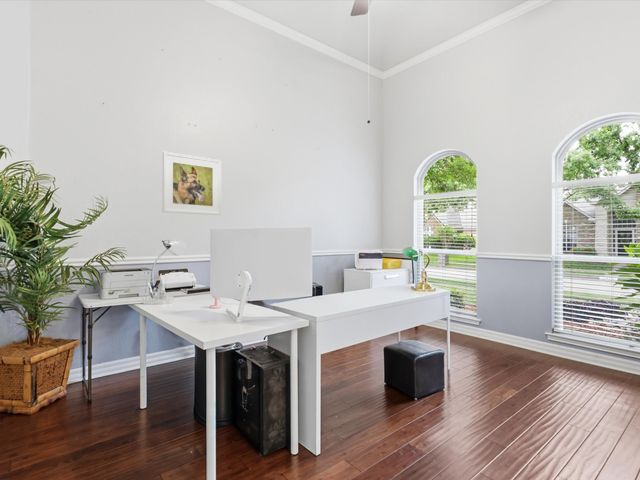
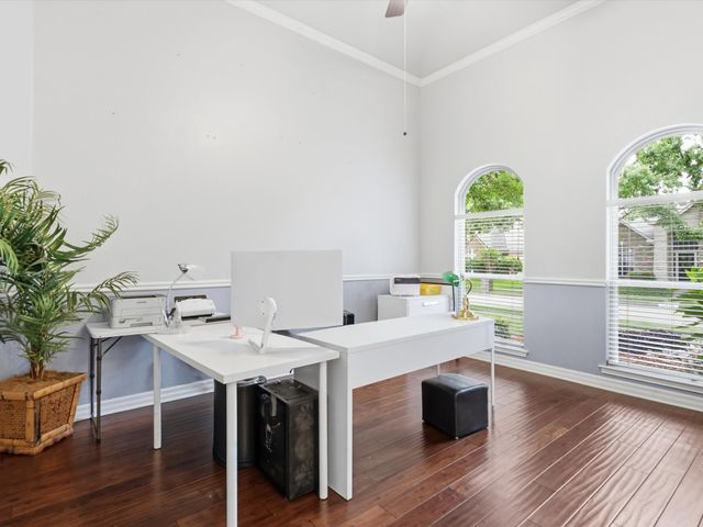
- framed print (193, 185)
